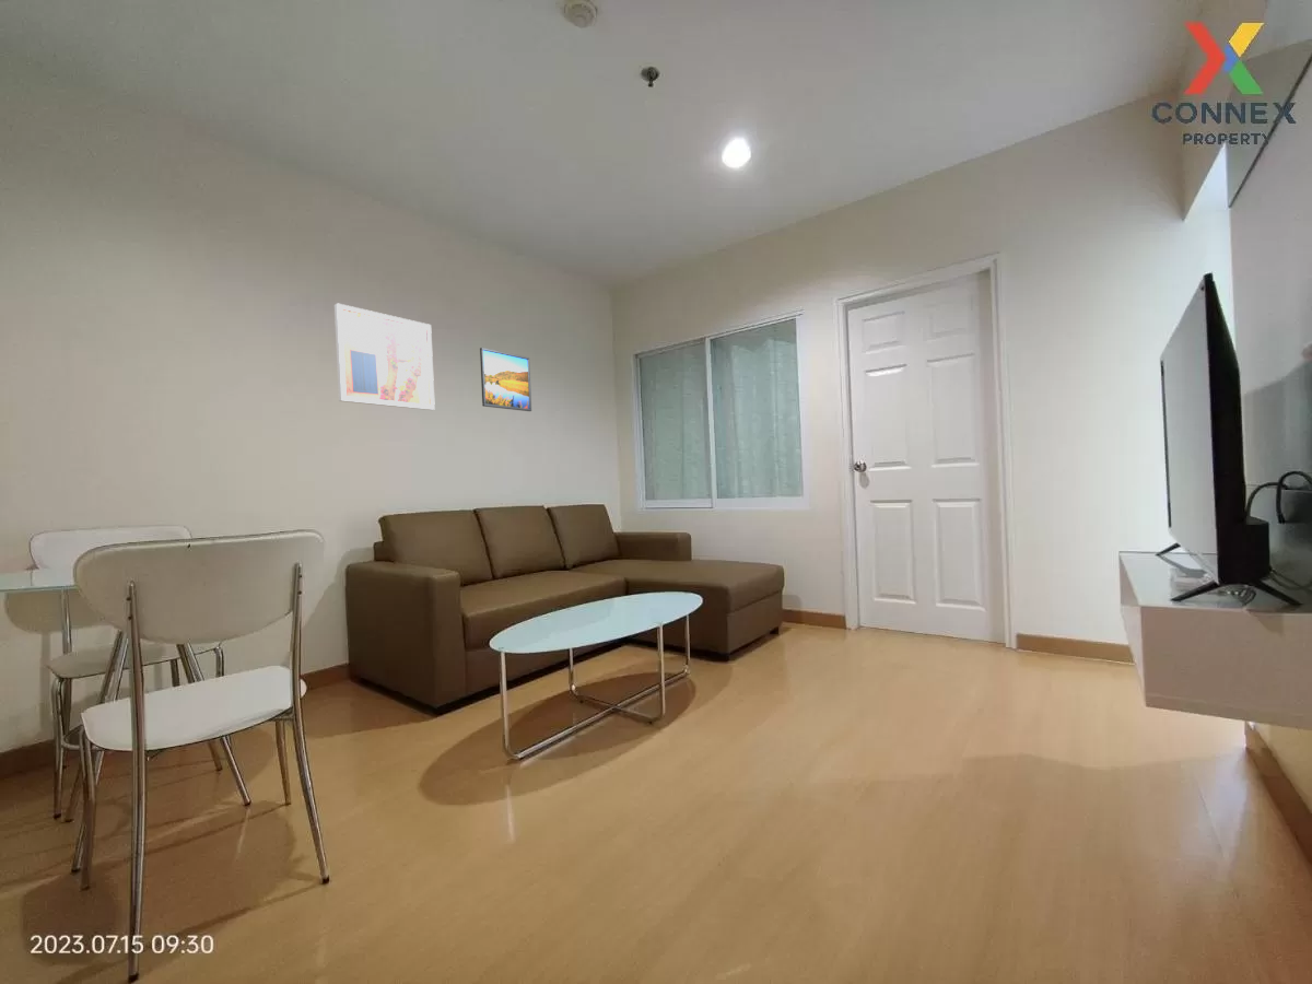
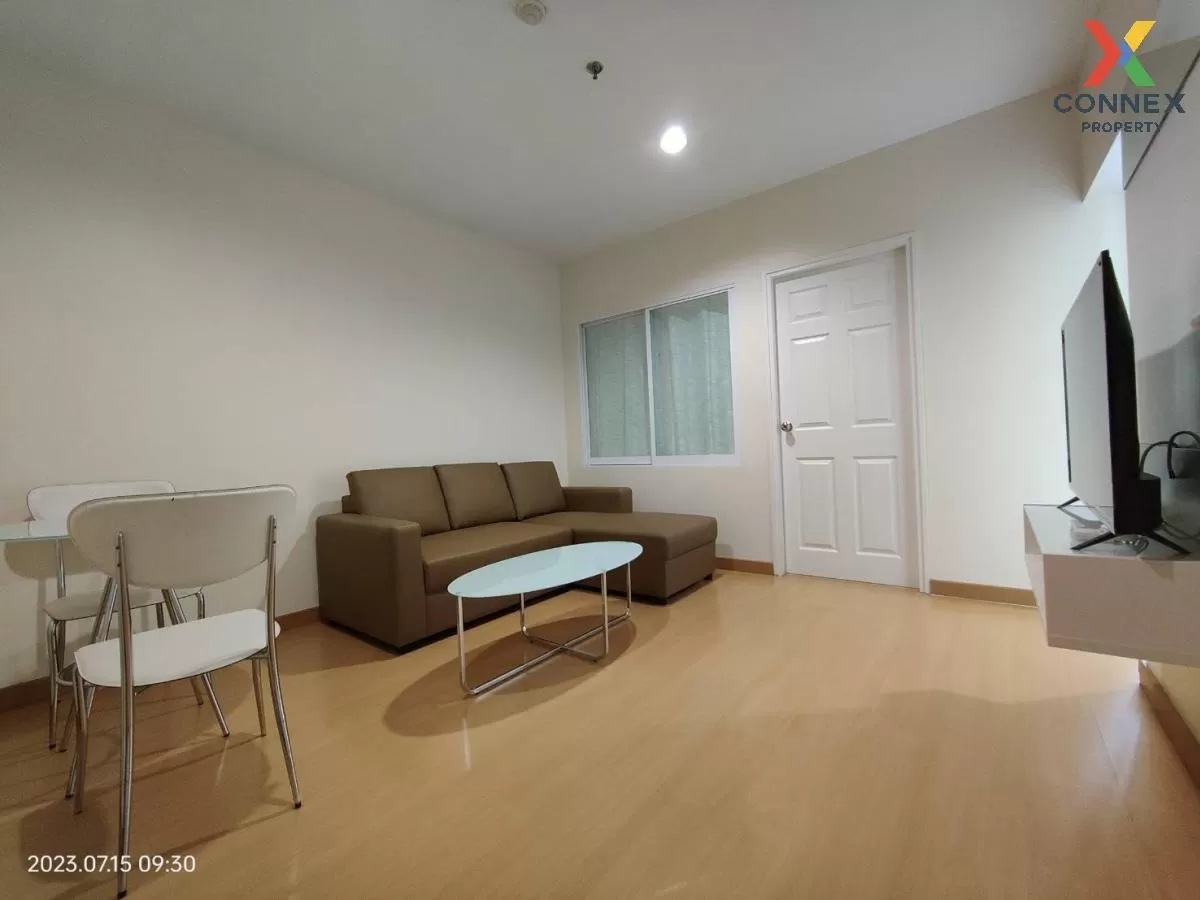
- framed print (506, 380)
- wall art (387, 360)
